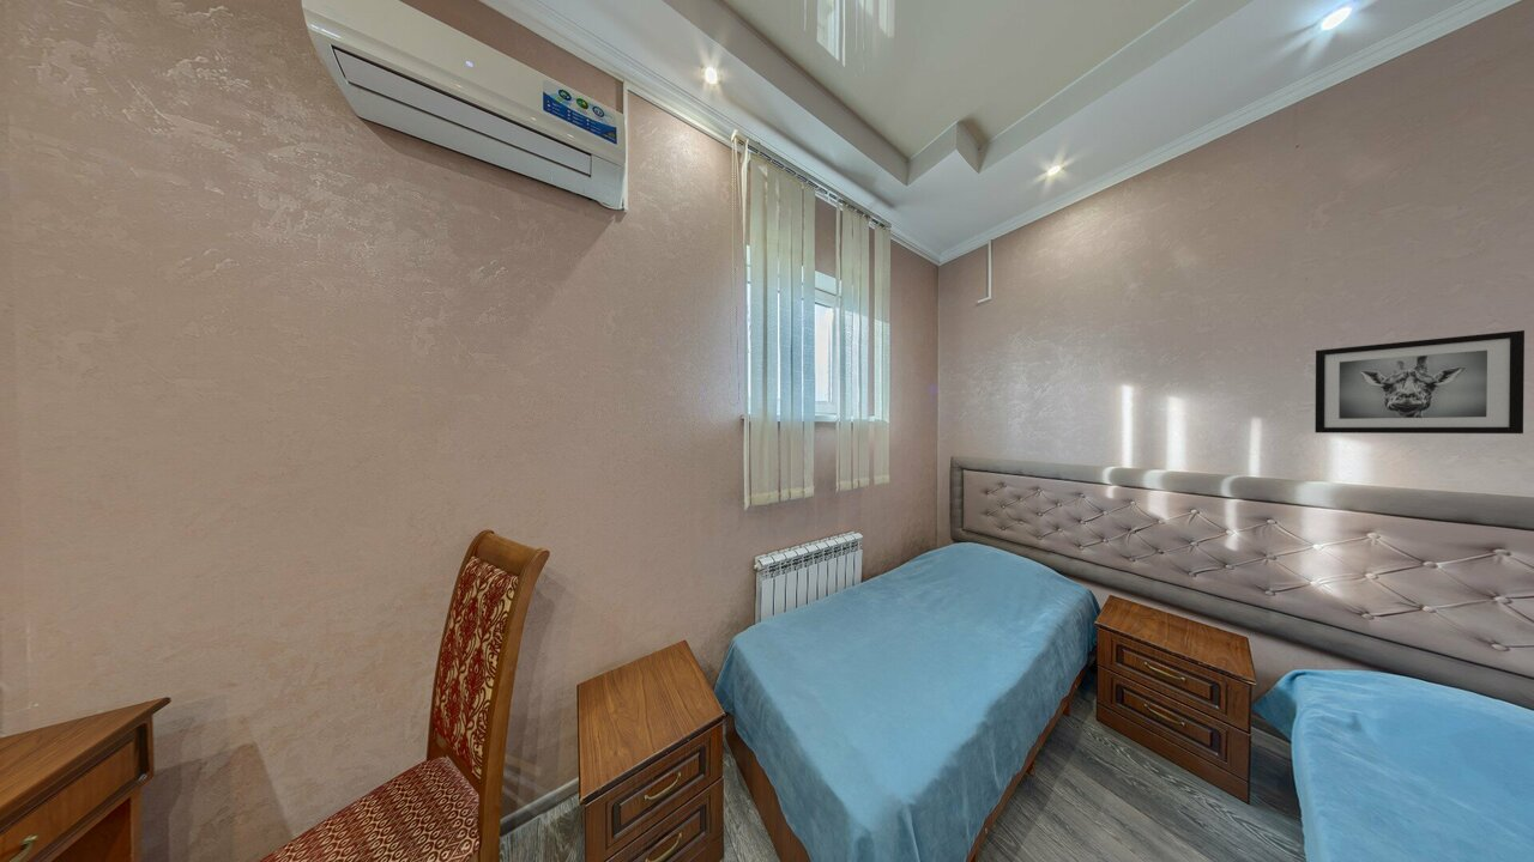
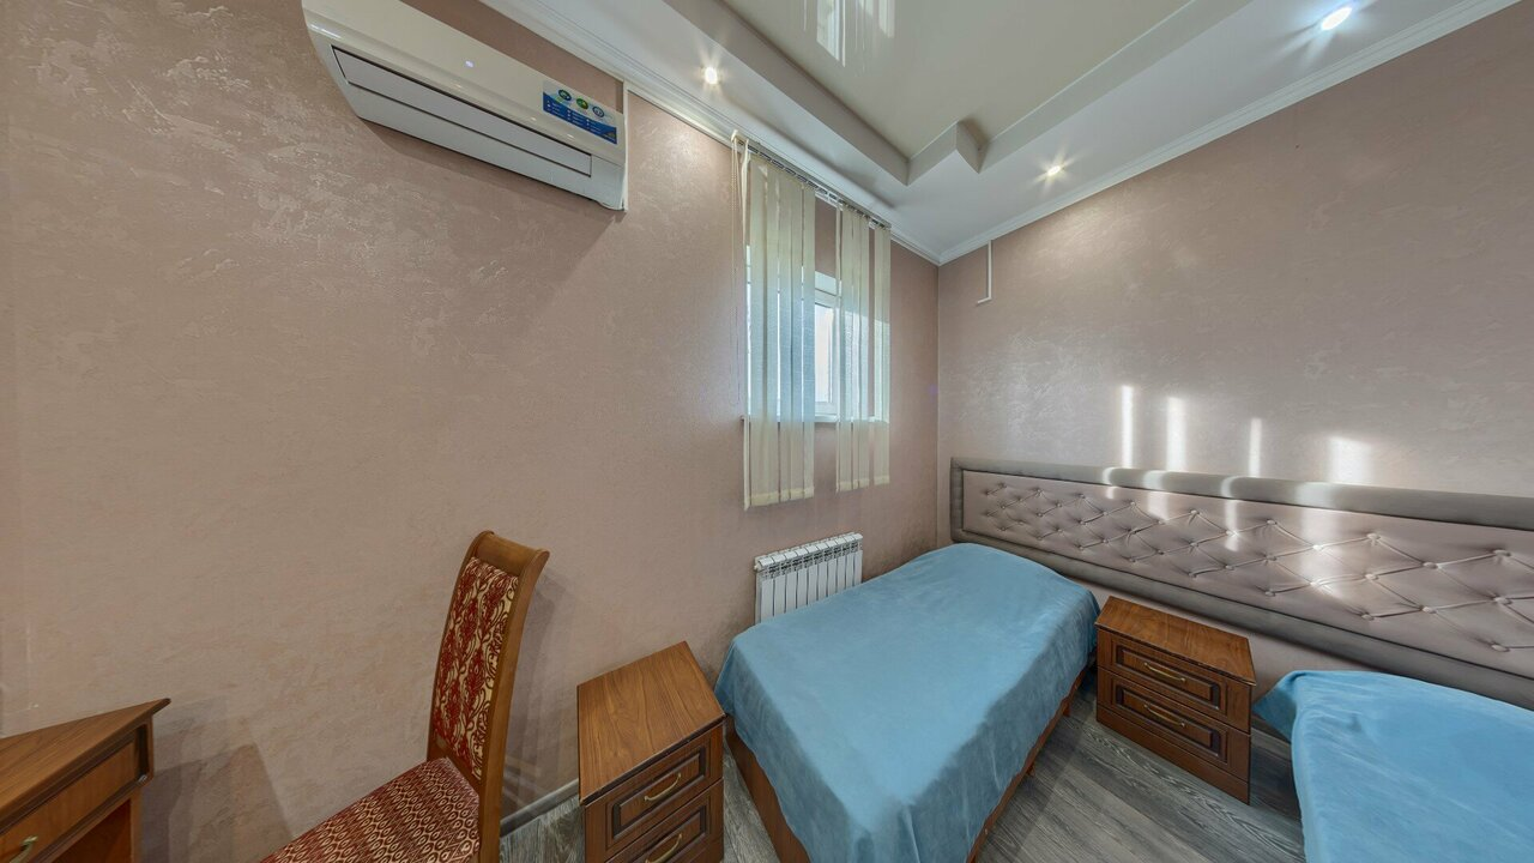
- wall art (1407, 387)
